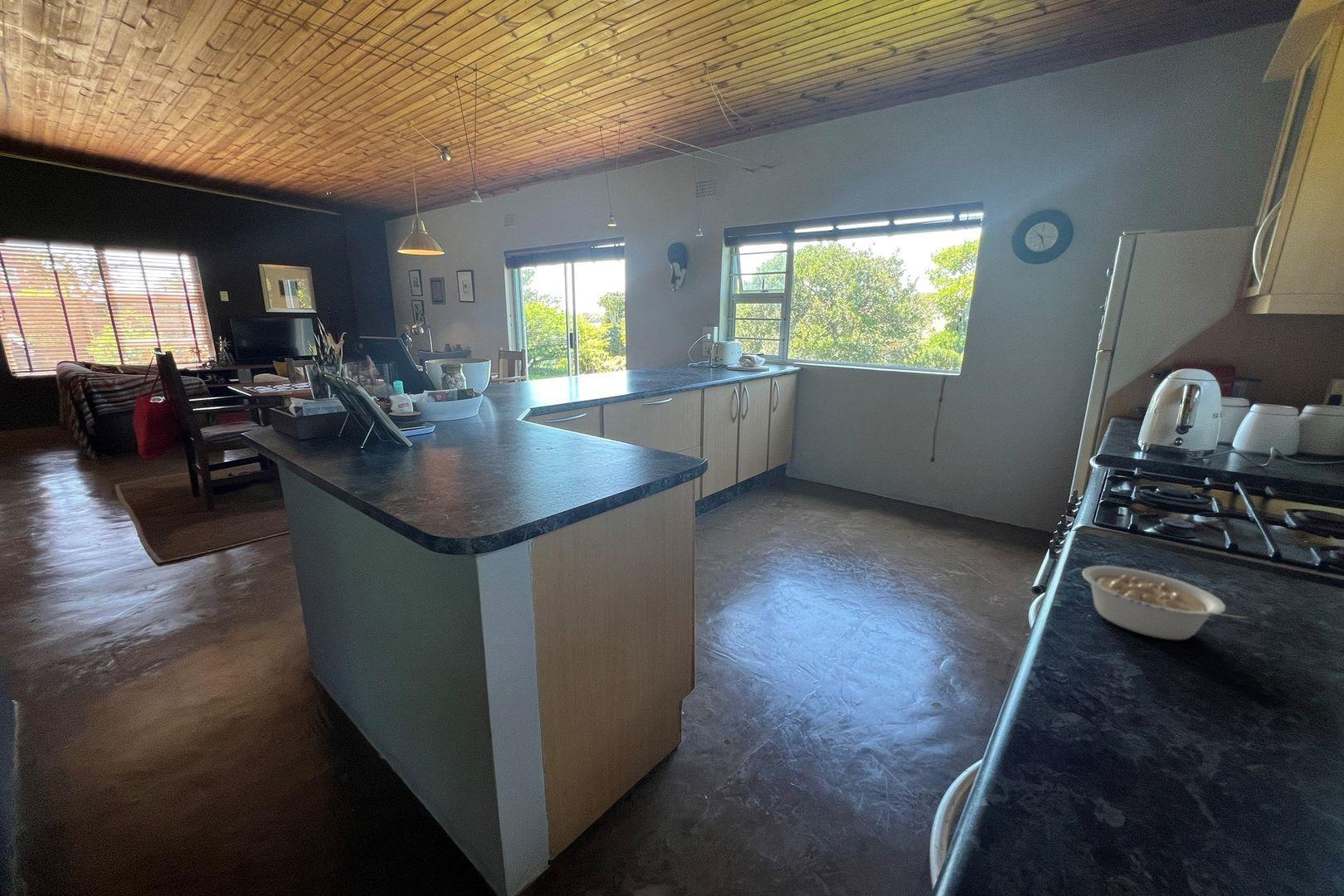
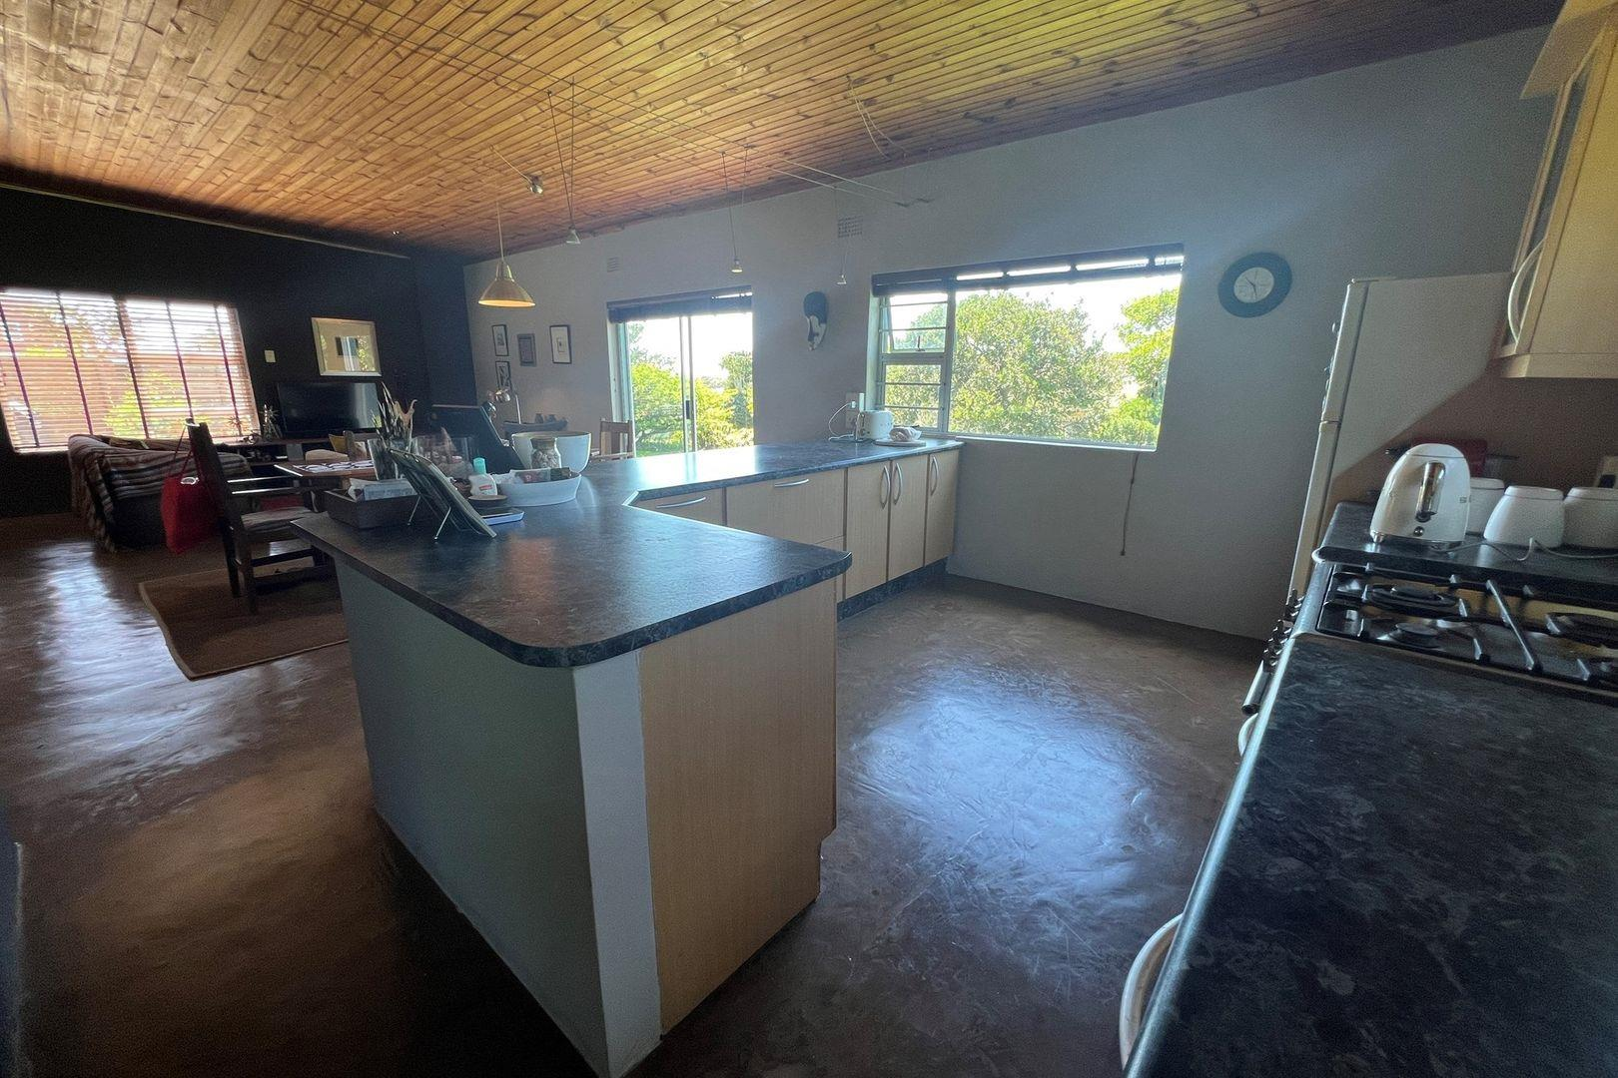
- legume (1152, 602)
